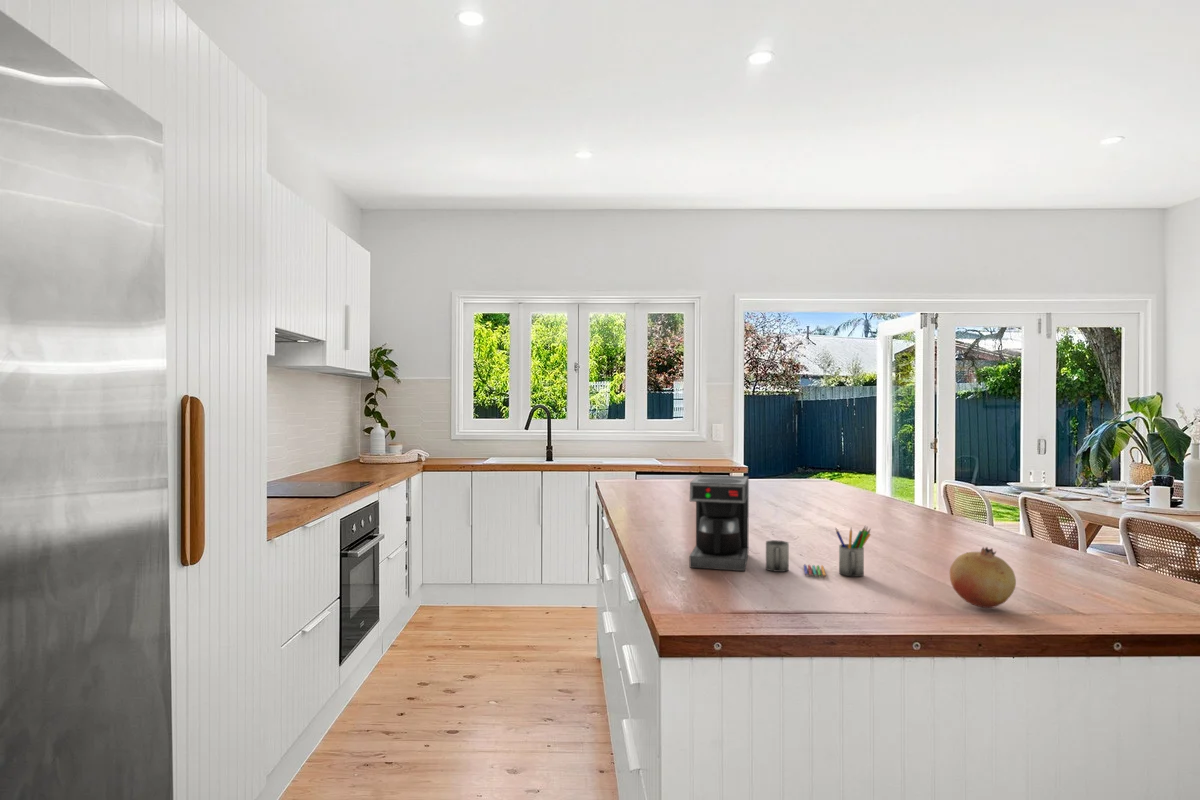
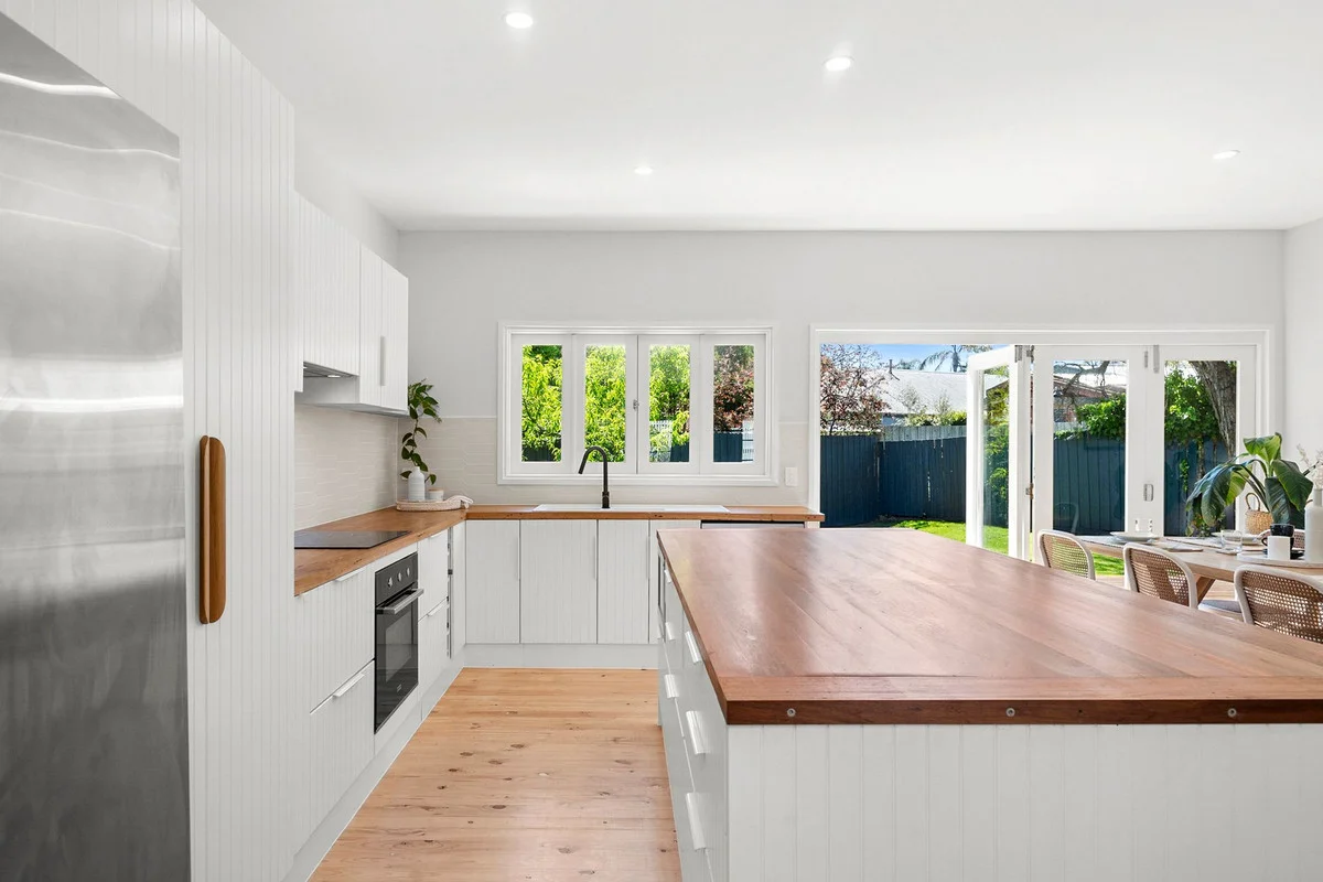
- coffee maker (777, 540)
- fruit (982, 575)
